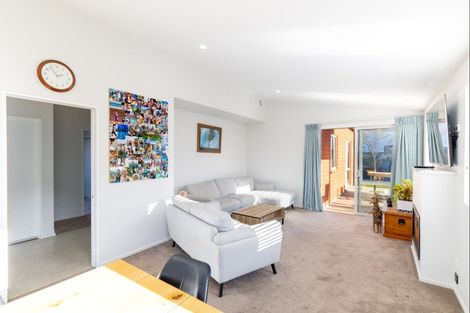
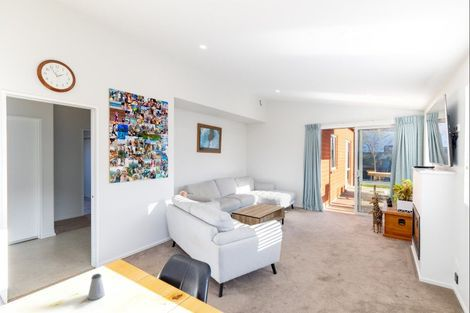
+ saltshaker (96, 285)
